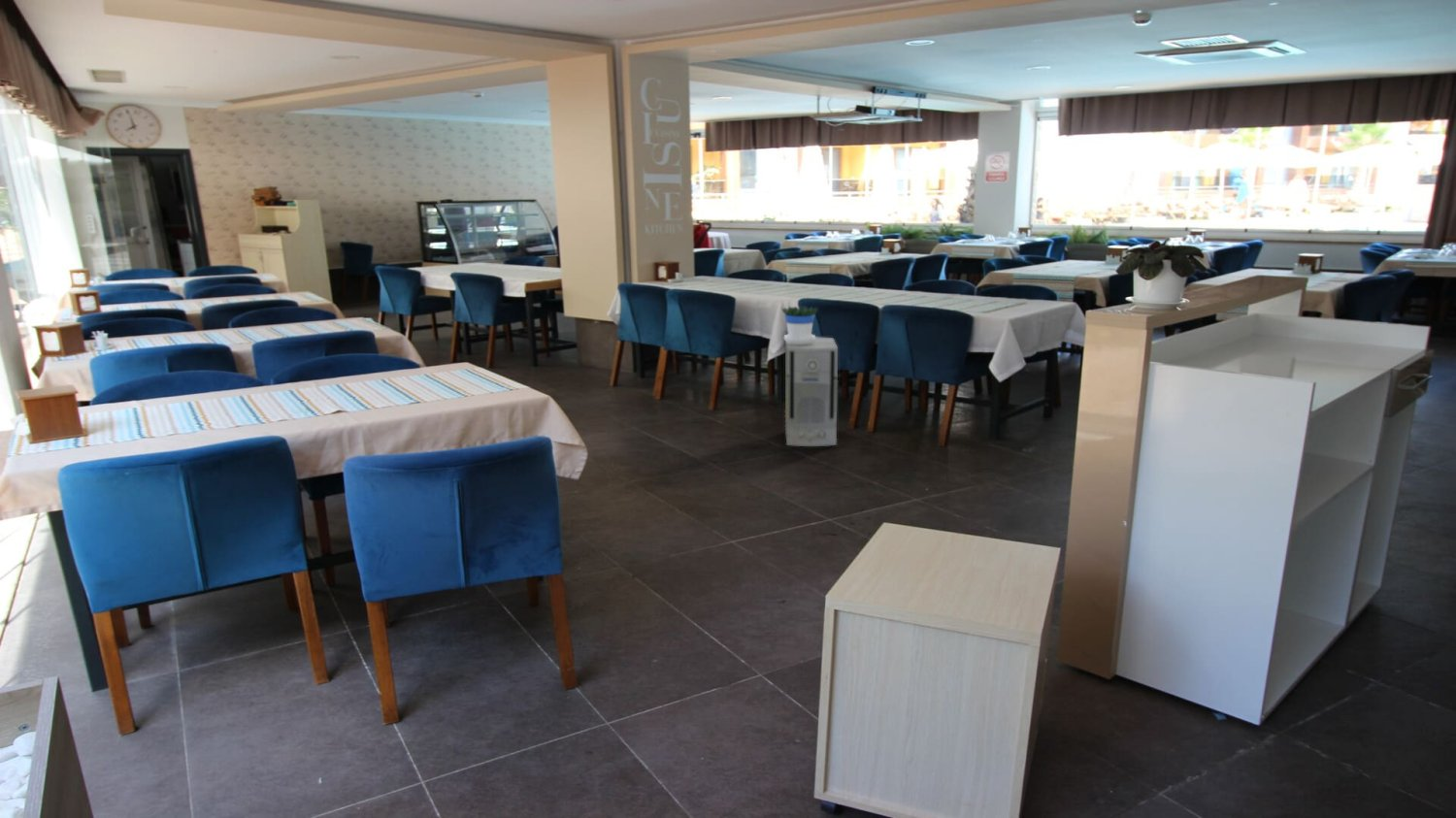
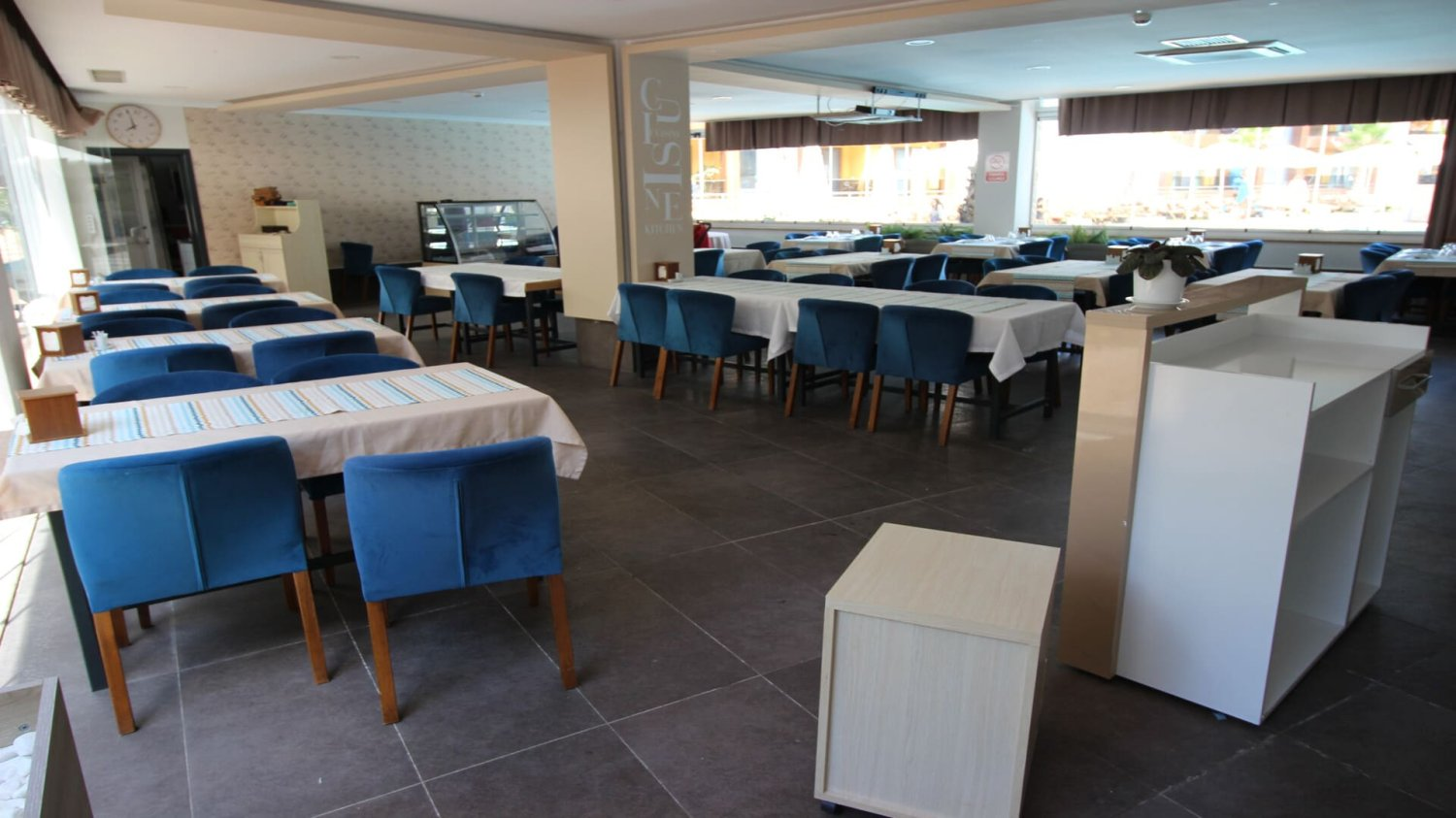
- flowerpot (799, 325)
- air purifier (810, 390)
